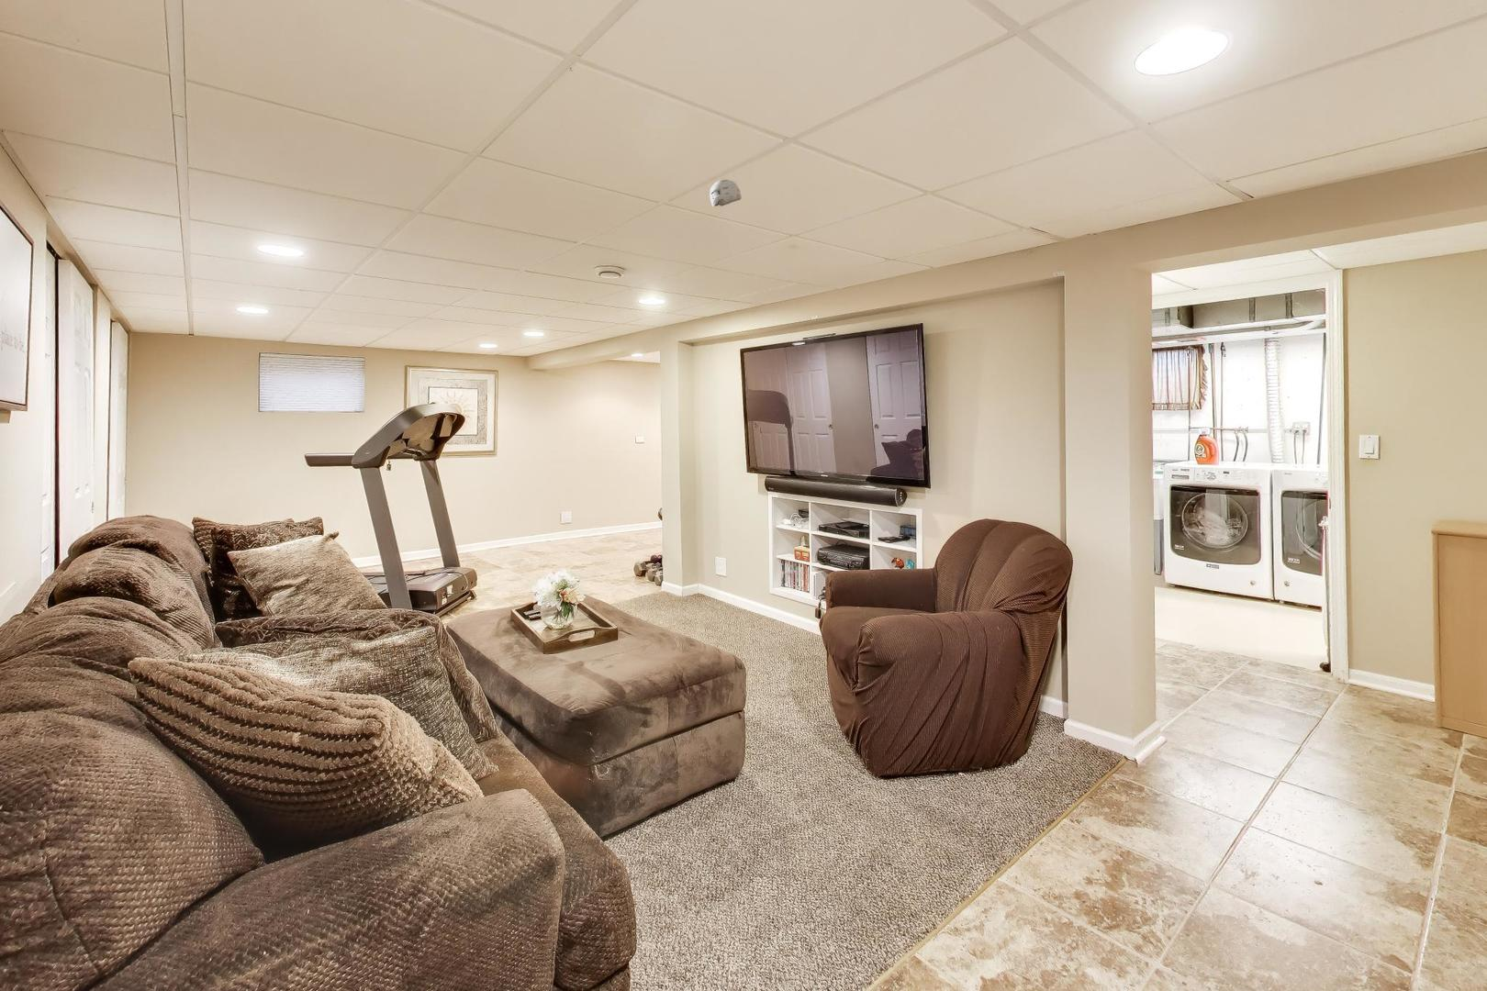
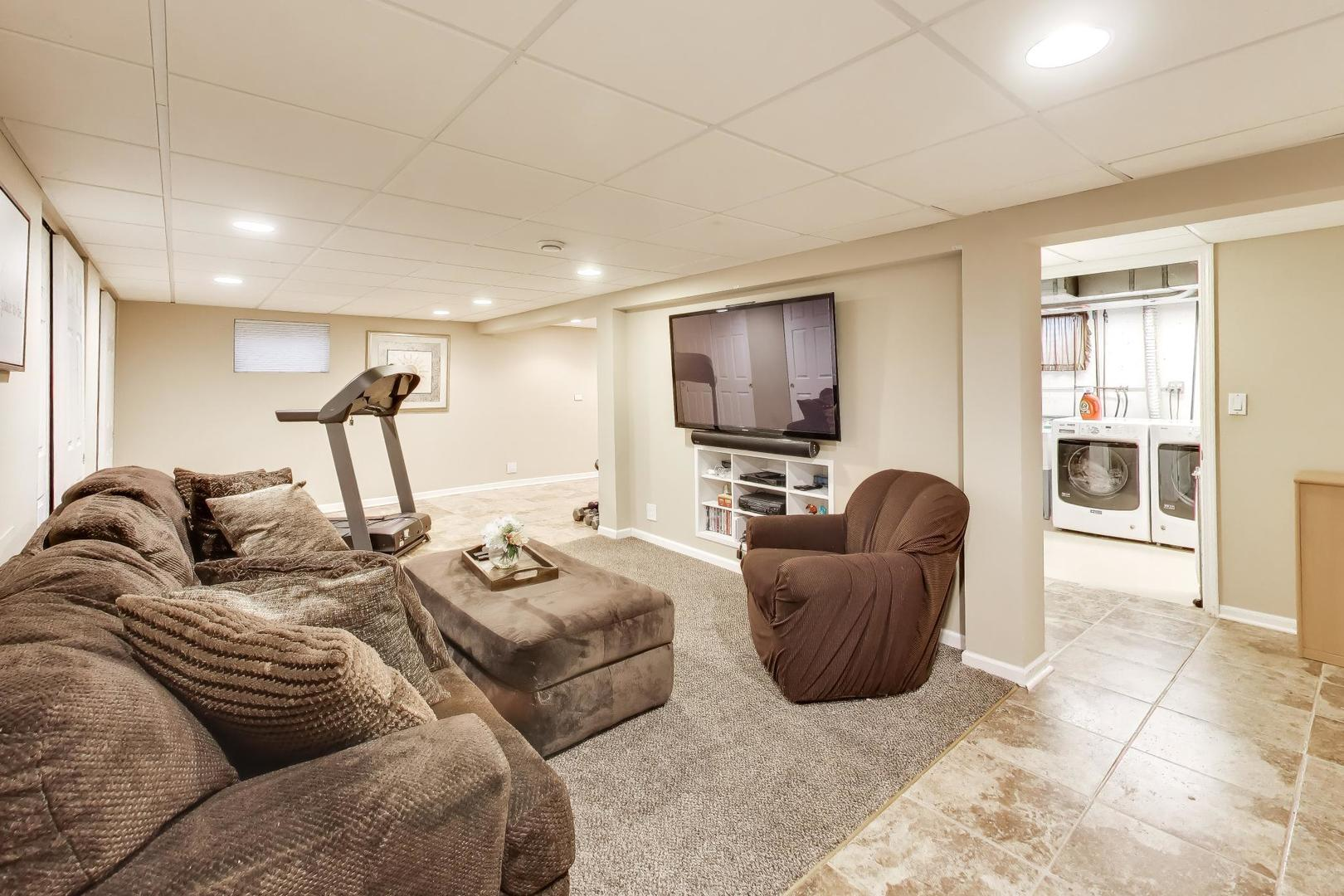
- smoke detector (725, 196)
